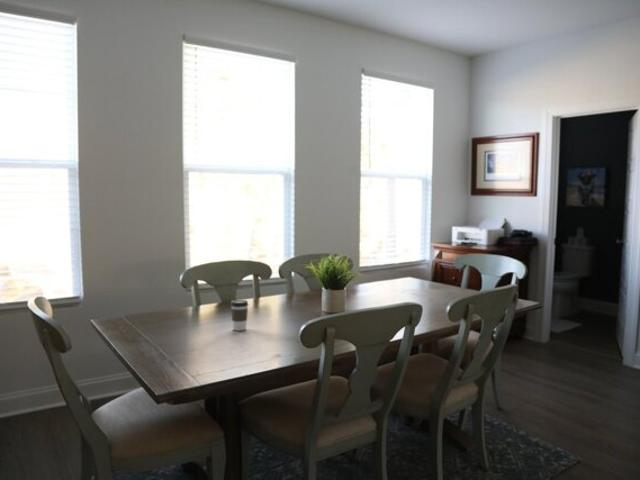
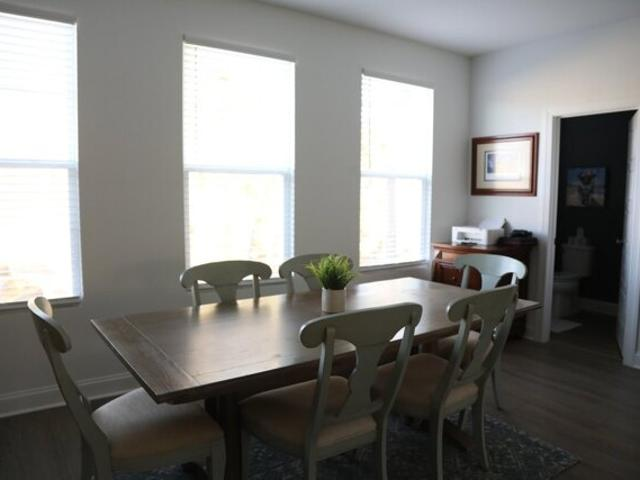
- coffee cup (239, 315)
